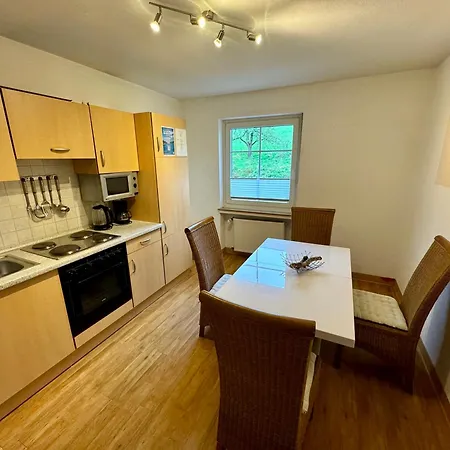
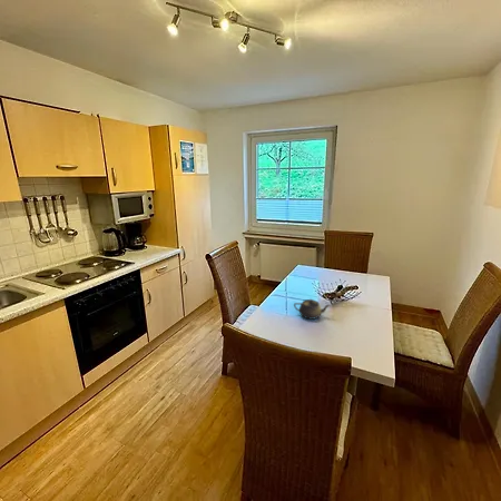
+ teapot (311, 307)
